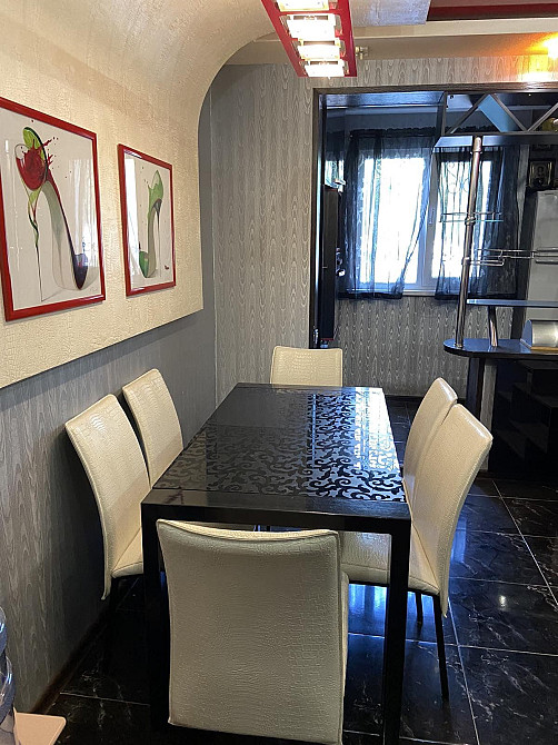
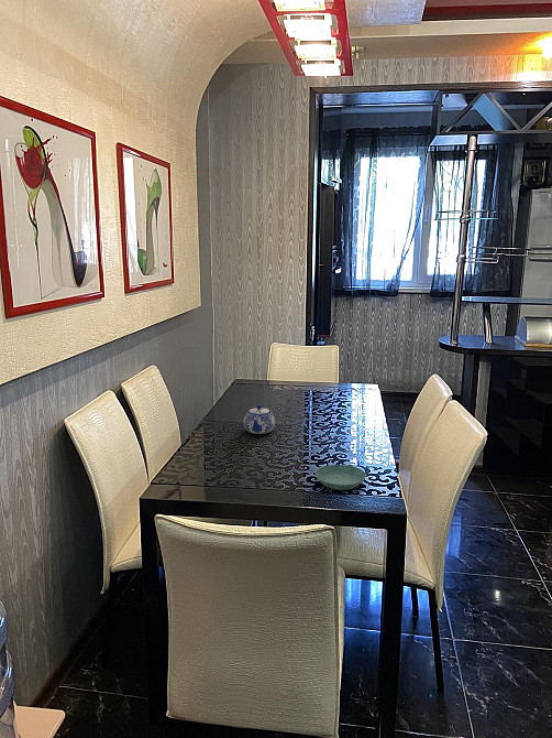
+ saucer (340, 478)
+ teapot (258, 419)
